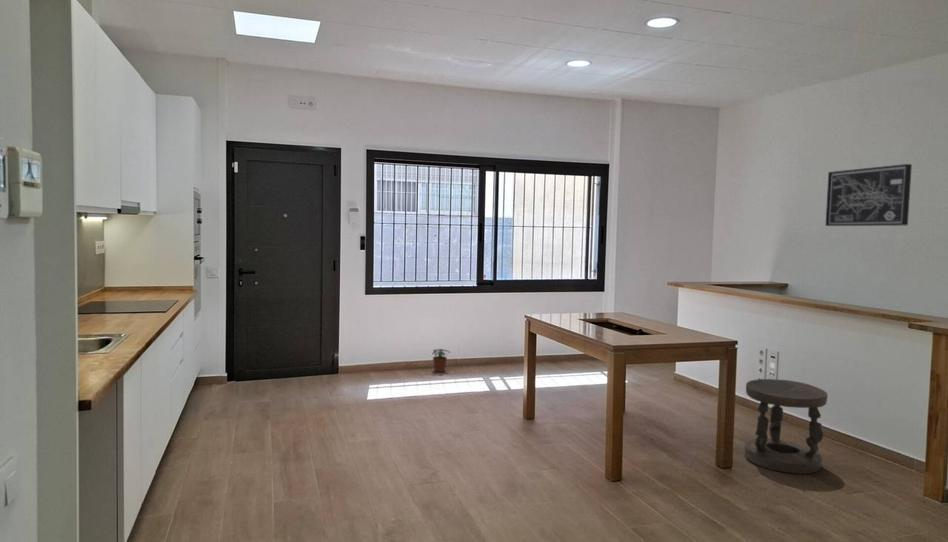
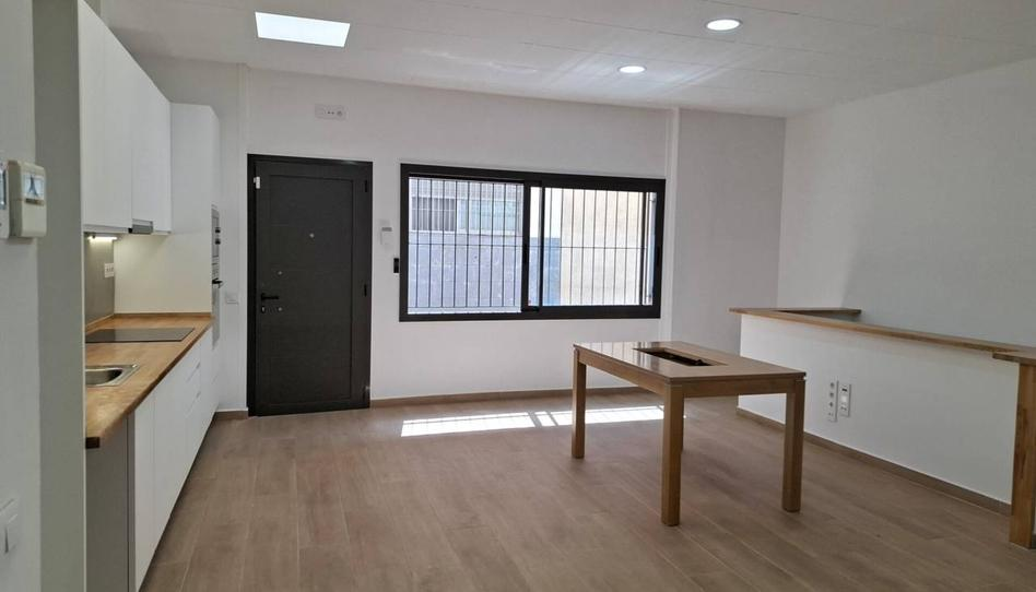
- wall art (865, 197)
- stool (780, 424)
- potted plant (440, 360)
